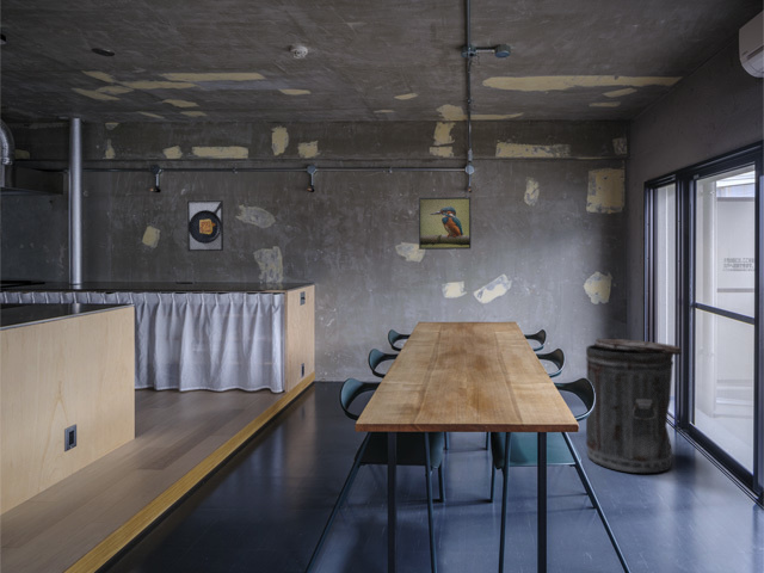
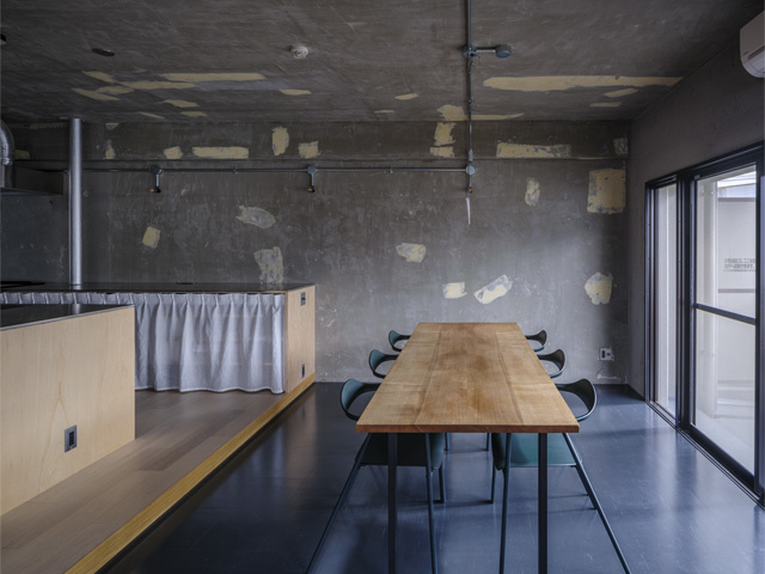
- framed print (205, 226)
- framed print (444, 223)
- trash can lid (631, 400)
